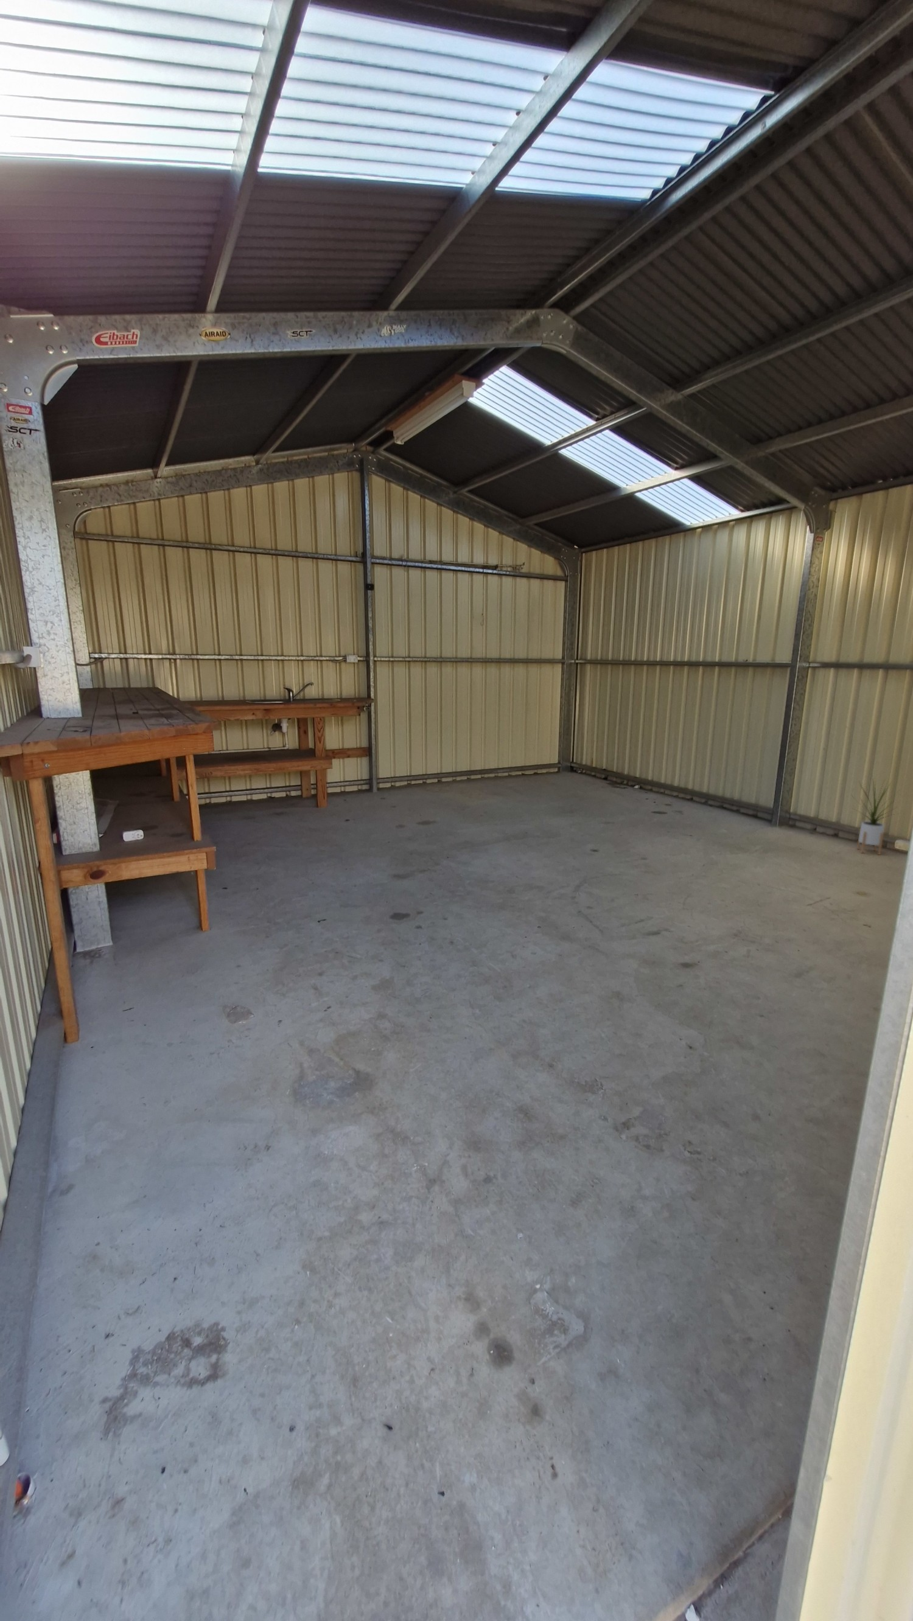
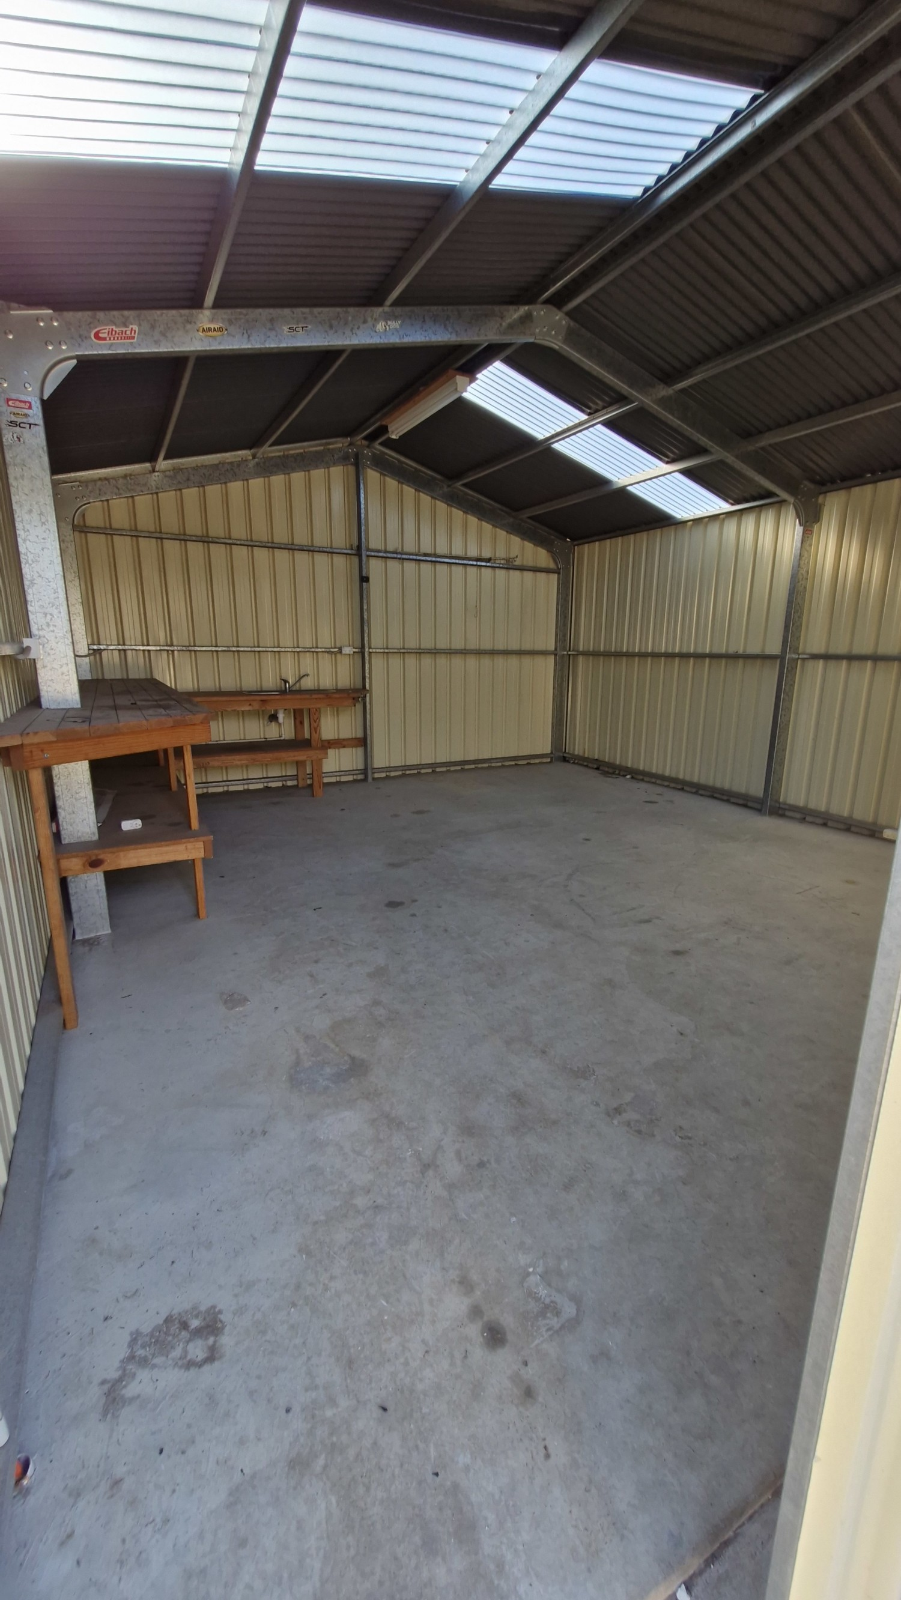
- house plant (875, 814)
